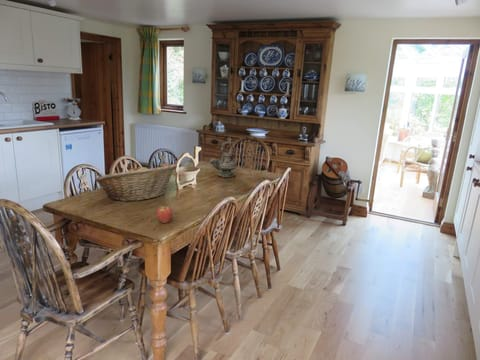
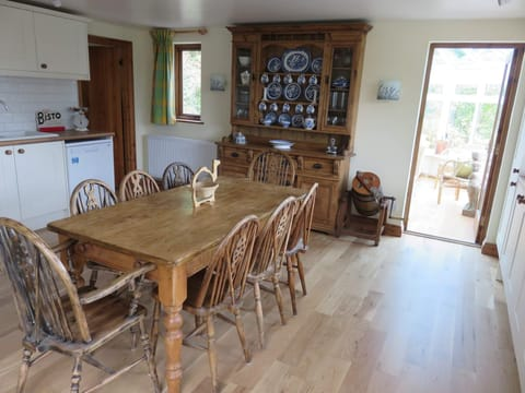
- fruit basket (138, 178)
- fruit (164, 213)
- teapot (222, 159)
